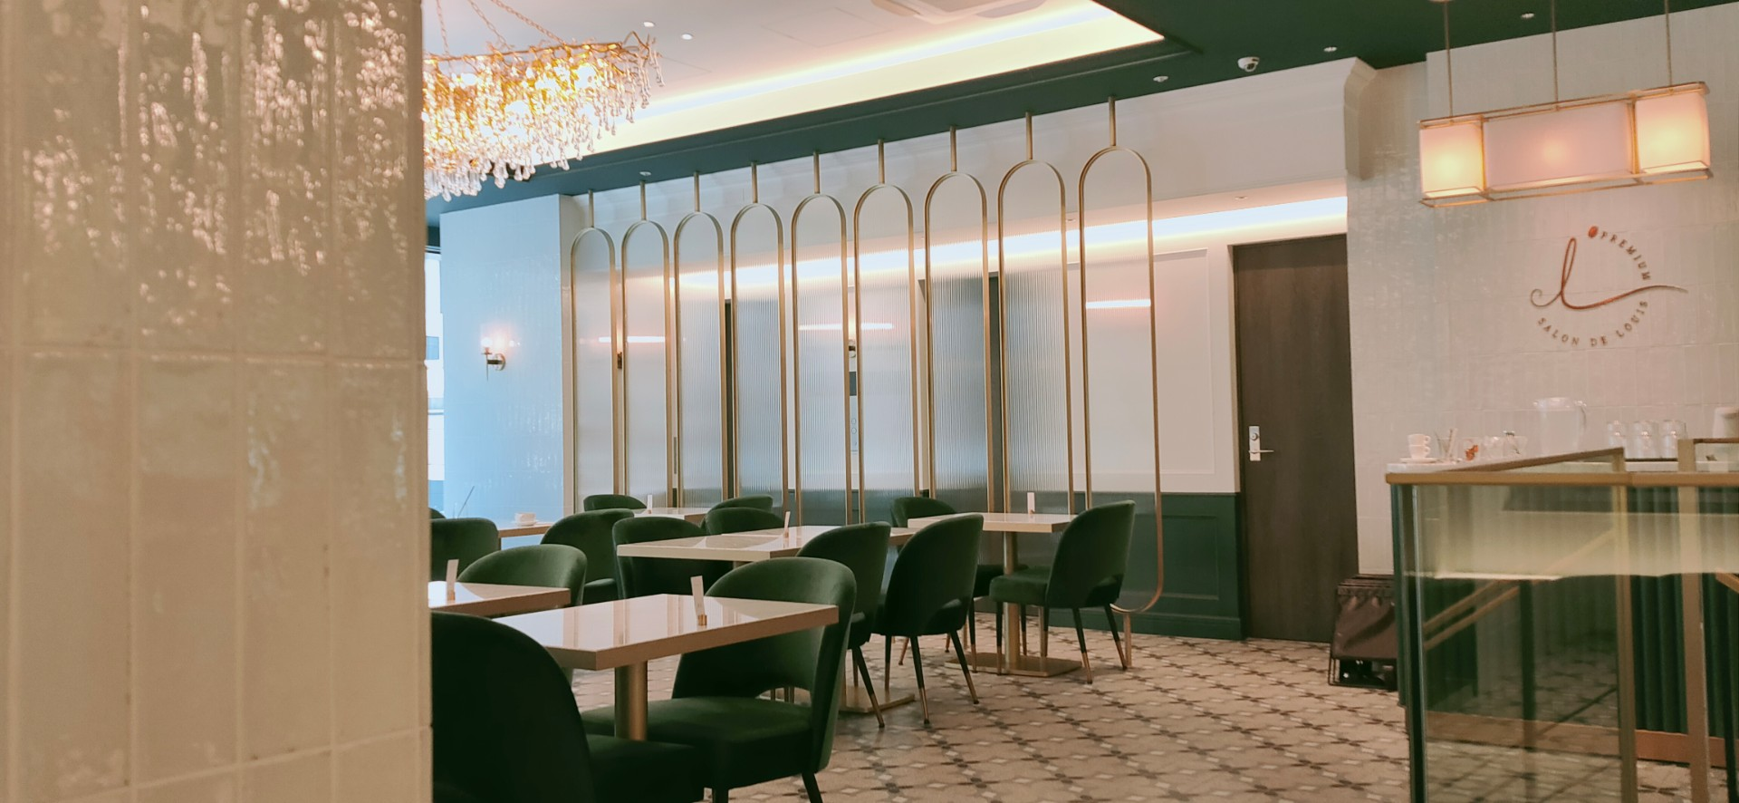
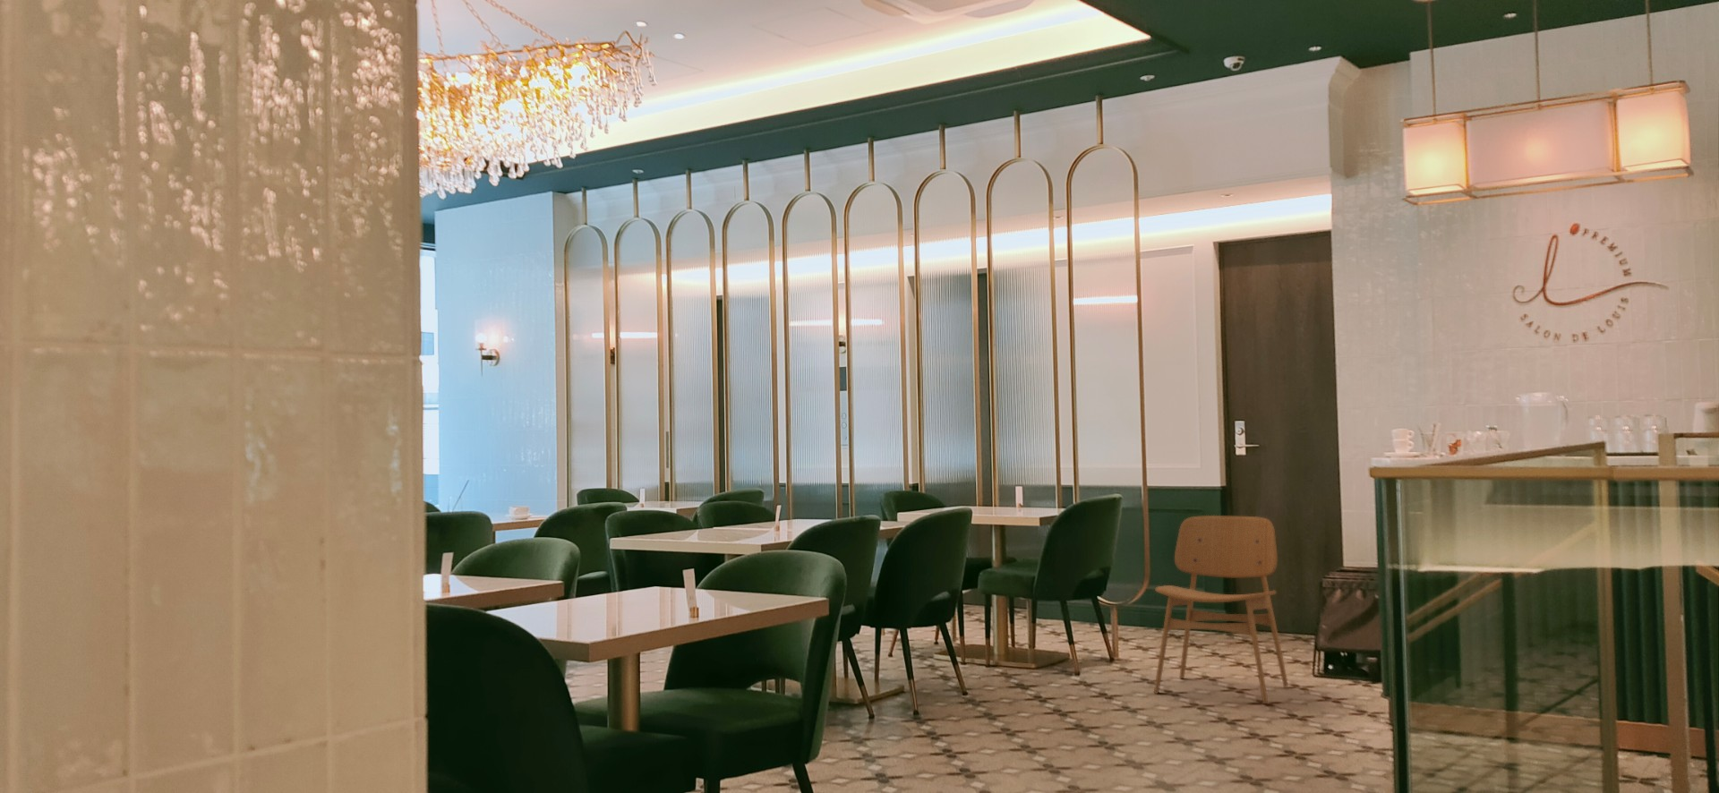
+ dining chair (1218, 601)
